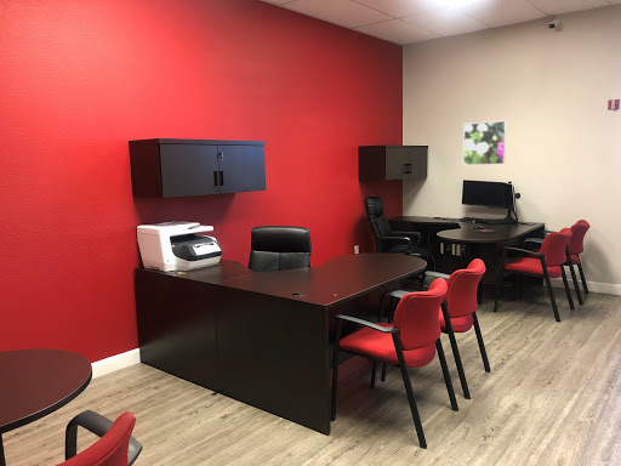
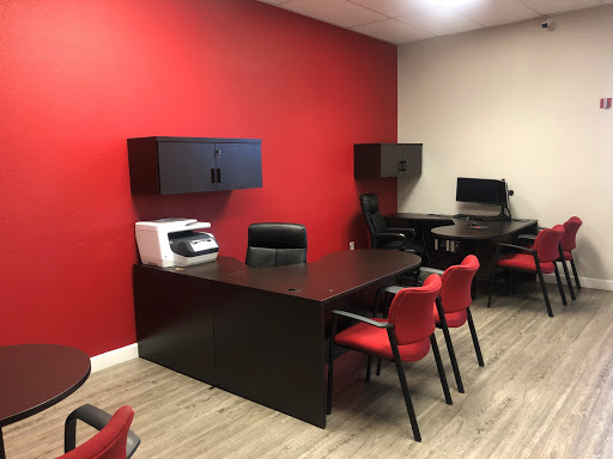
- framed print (484, 143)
